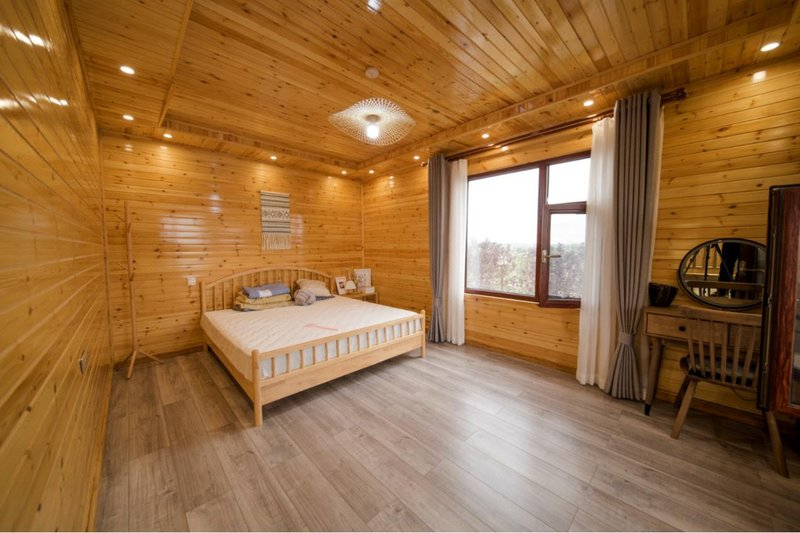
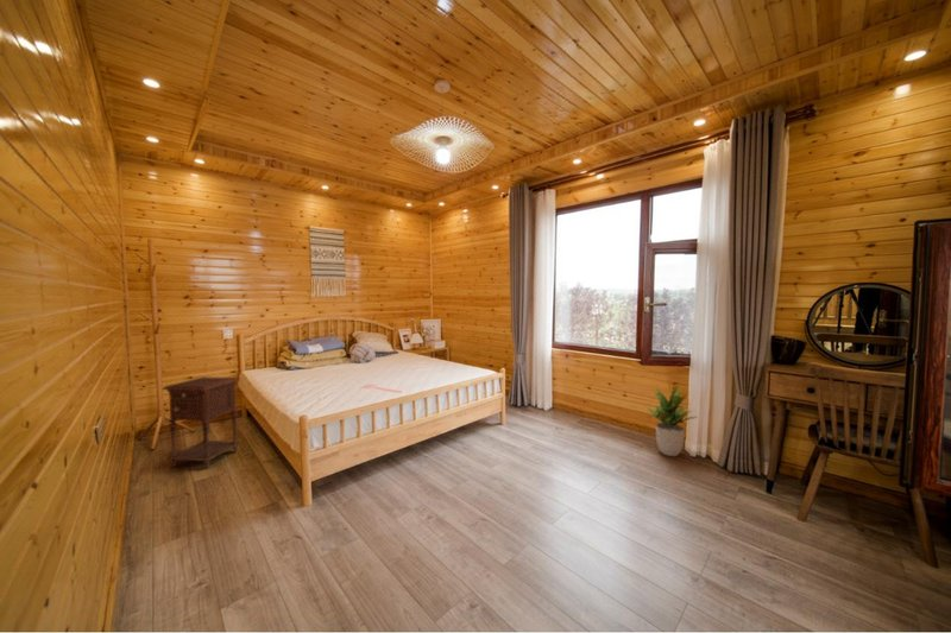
+ potted plant (668, 418)
+ nightstand (204, 419)
